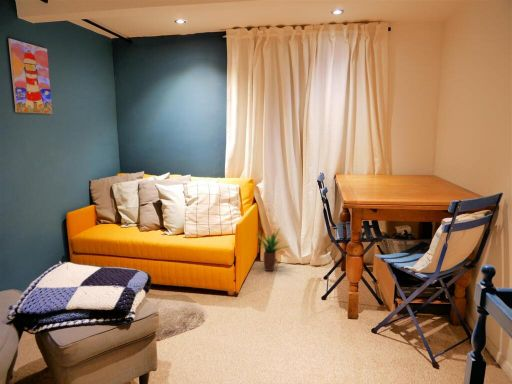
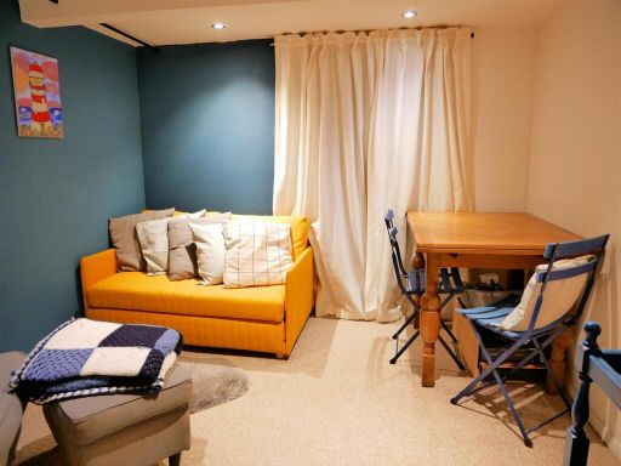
- potted plant (272, 248)
